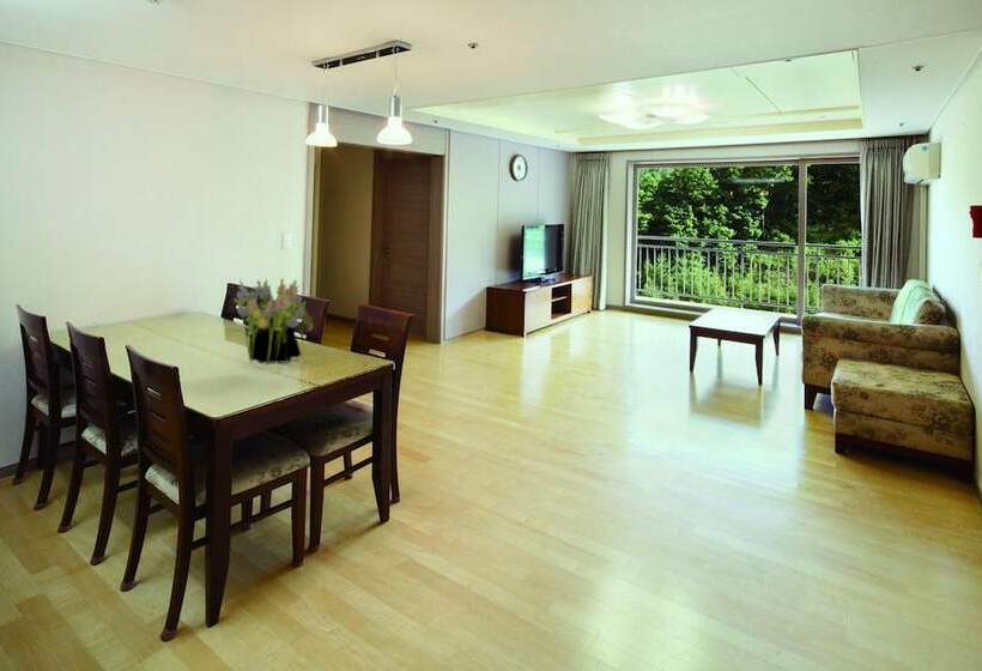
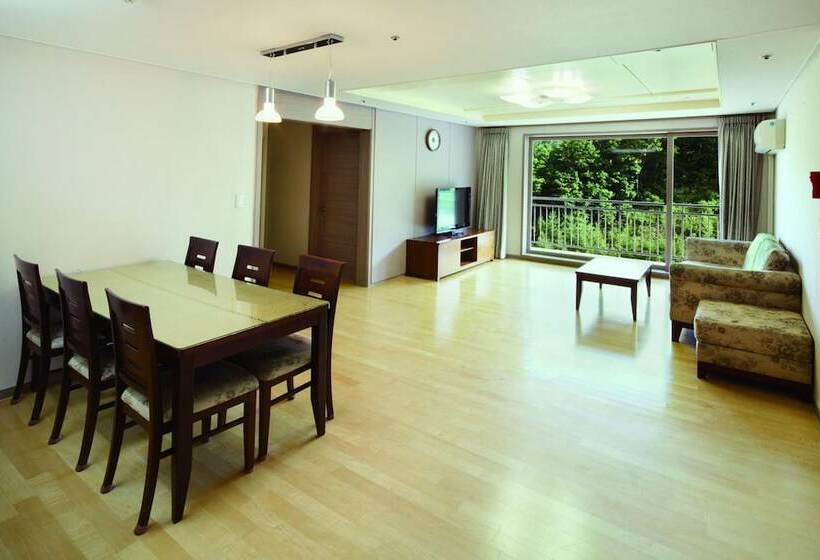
- flower bouquet (271, 322)
